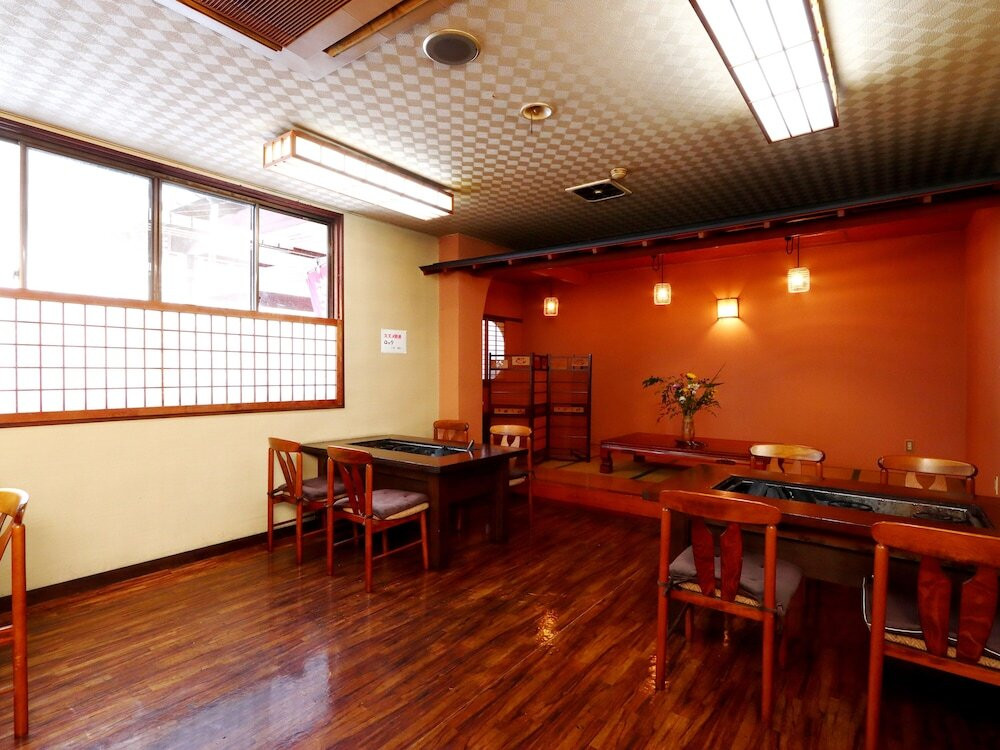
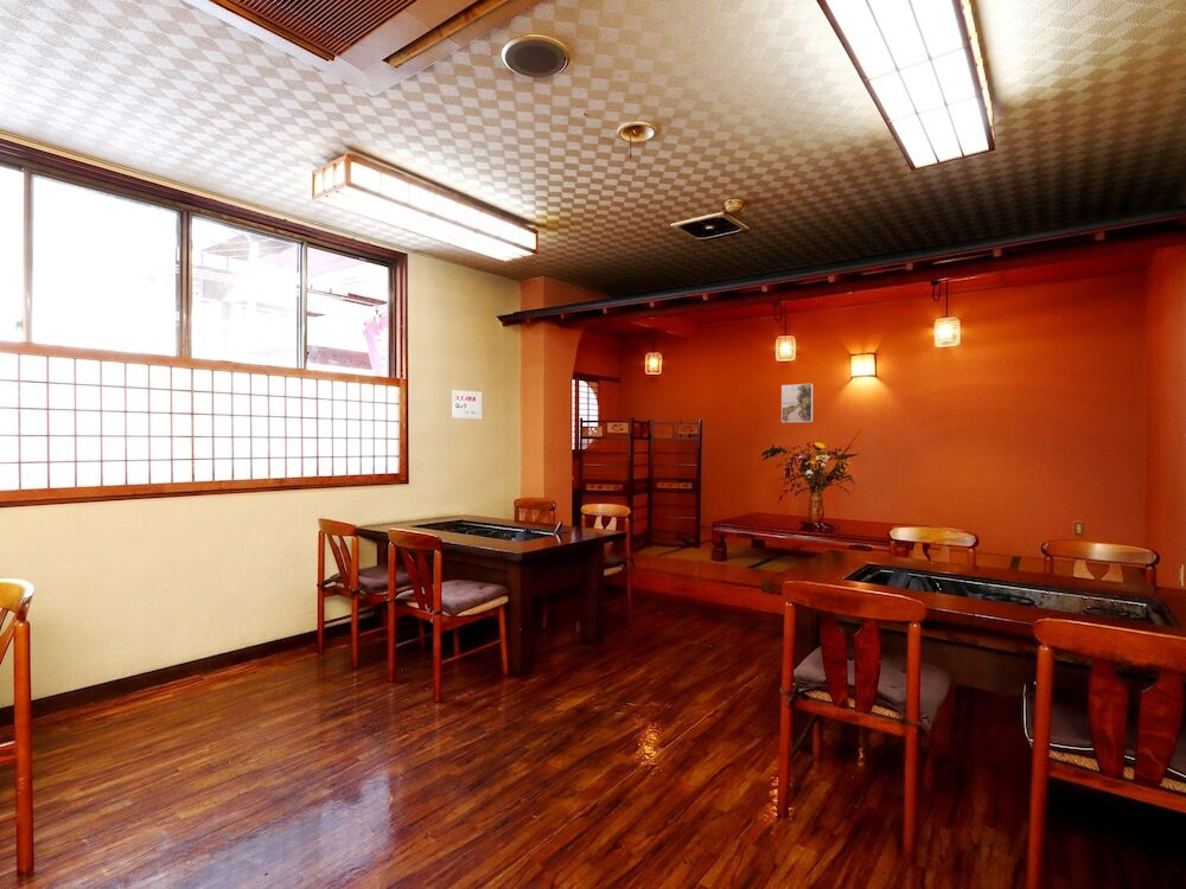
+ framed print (797, 403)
